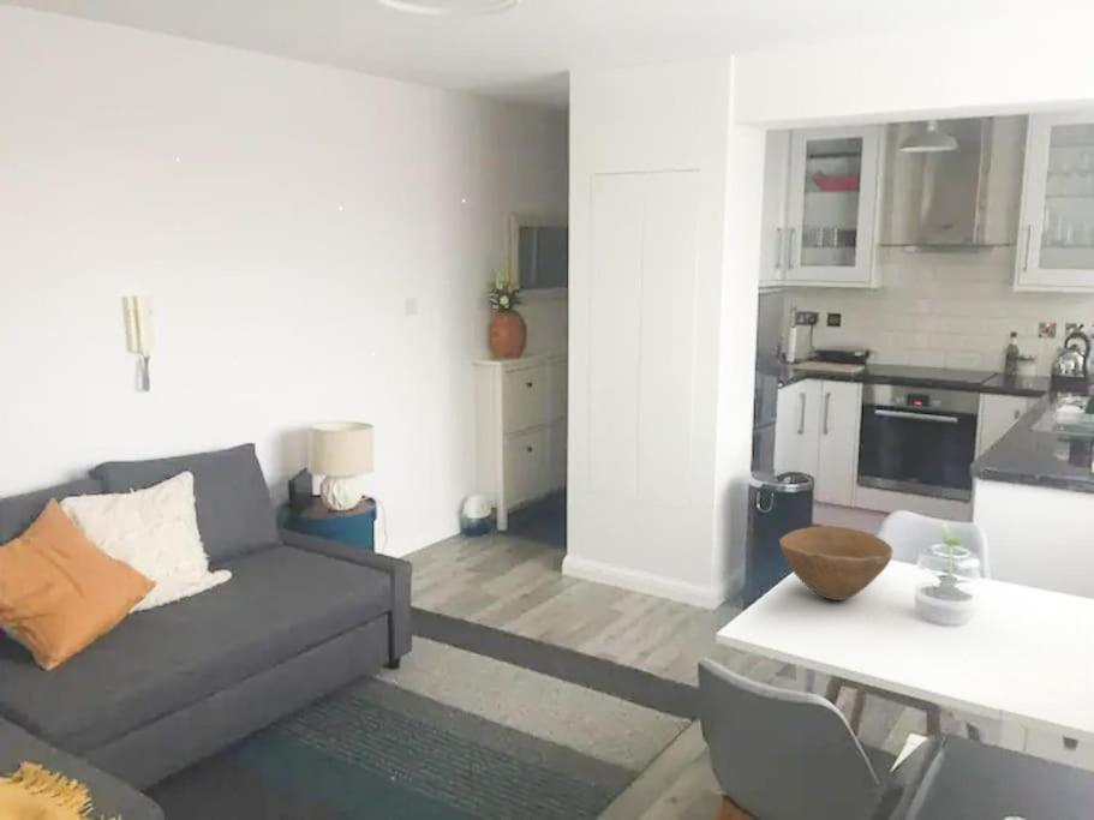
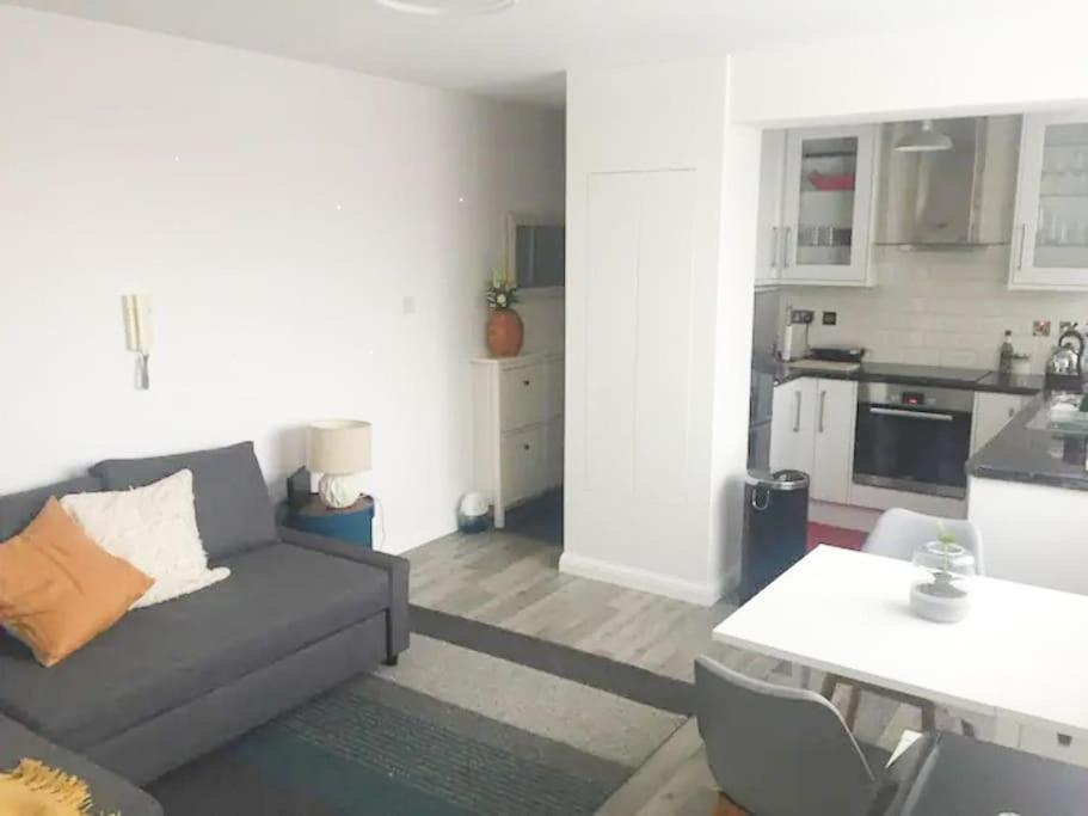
- bowl (833, 568)
